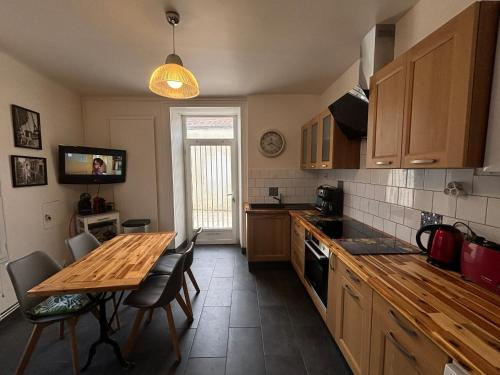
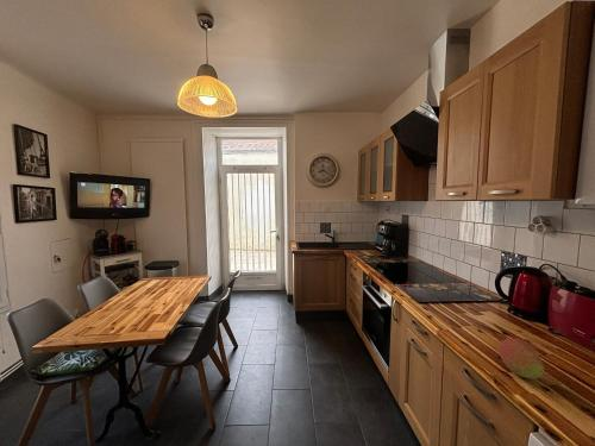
+ fruit (520, 357)
